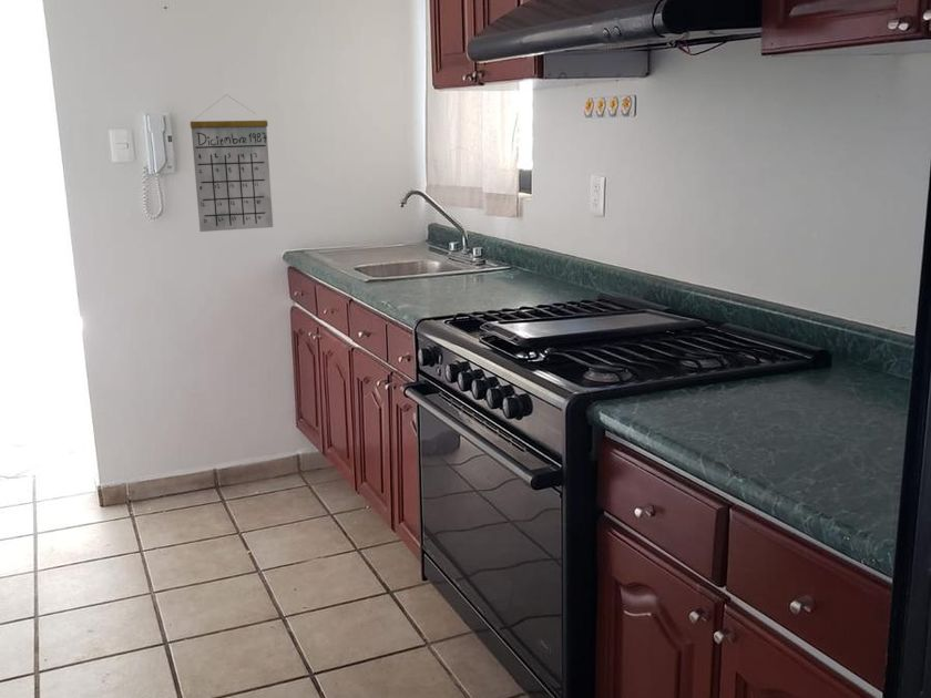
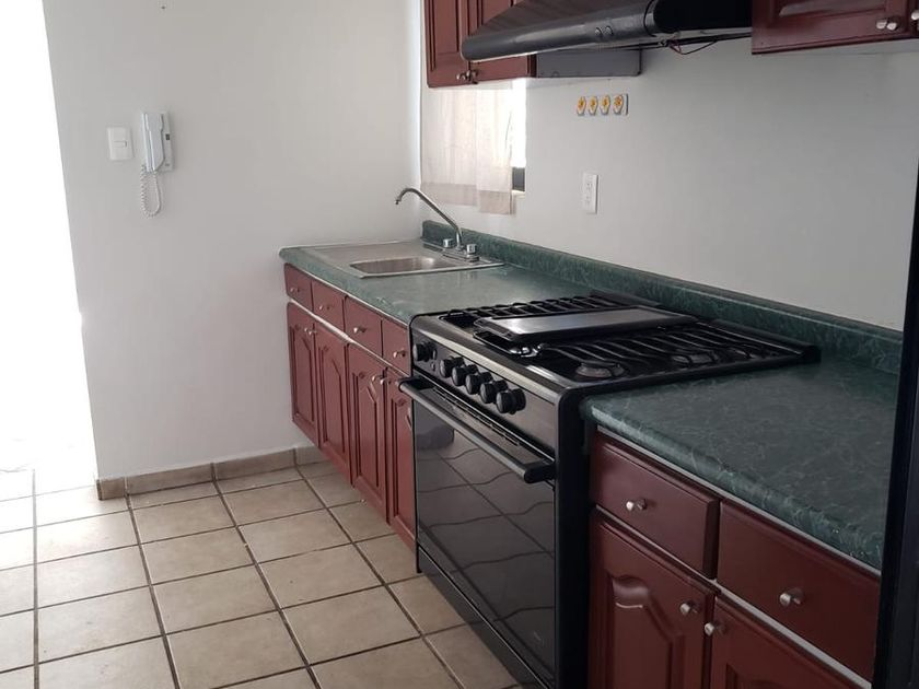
- calendar (232, 163)
